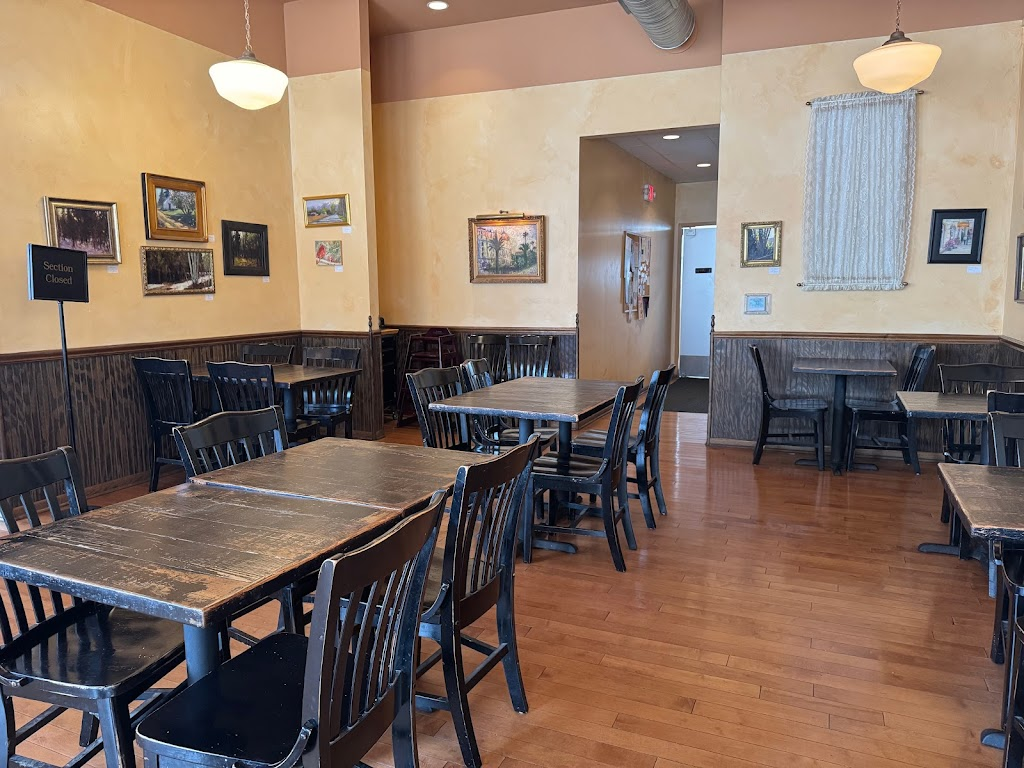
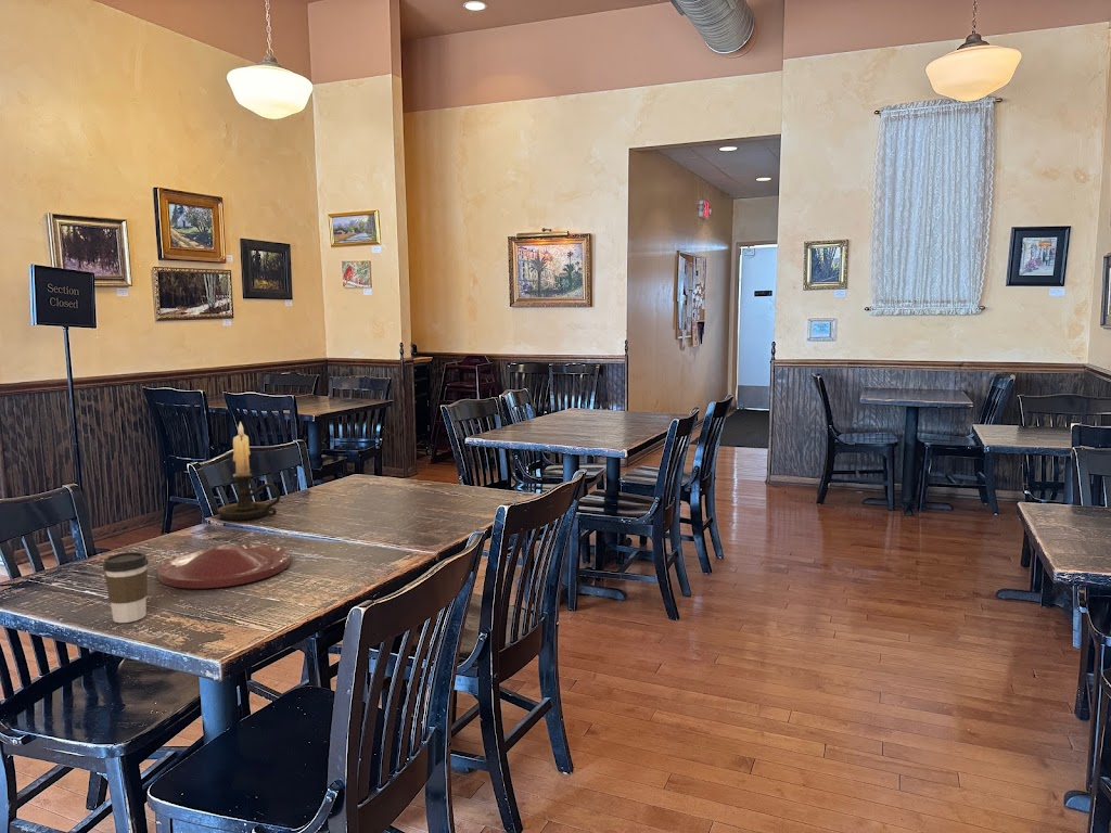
+ candle holder (248, 469)
+ coffee cup (127, 587)
+ plate (225, 556)
